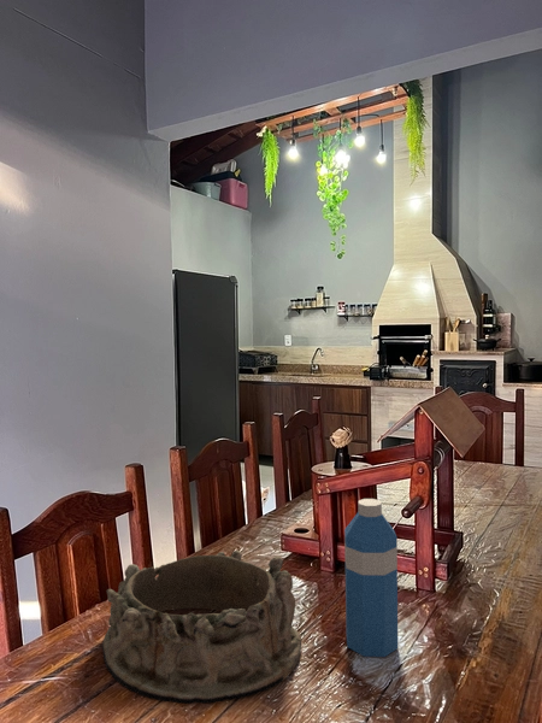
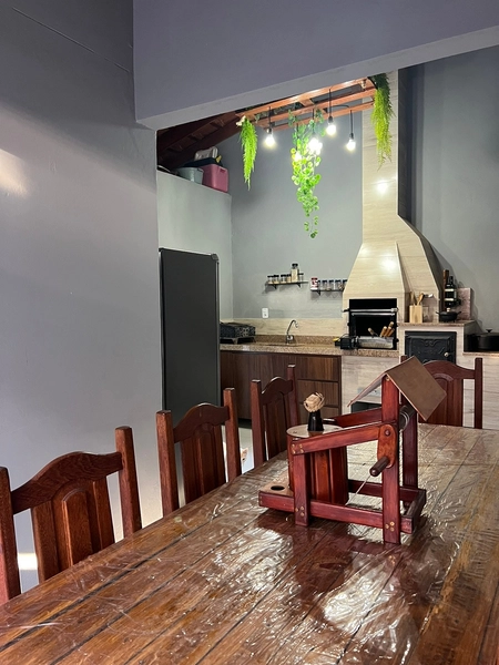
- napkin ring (200, 607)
- water bottle (370, 572)
